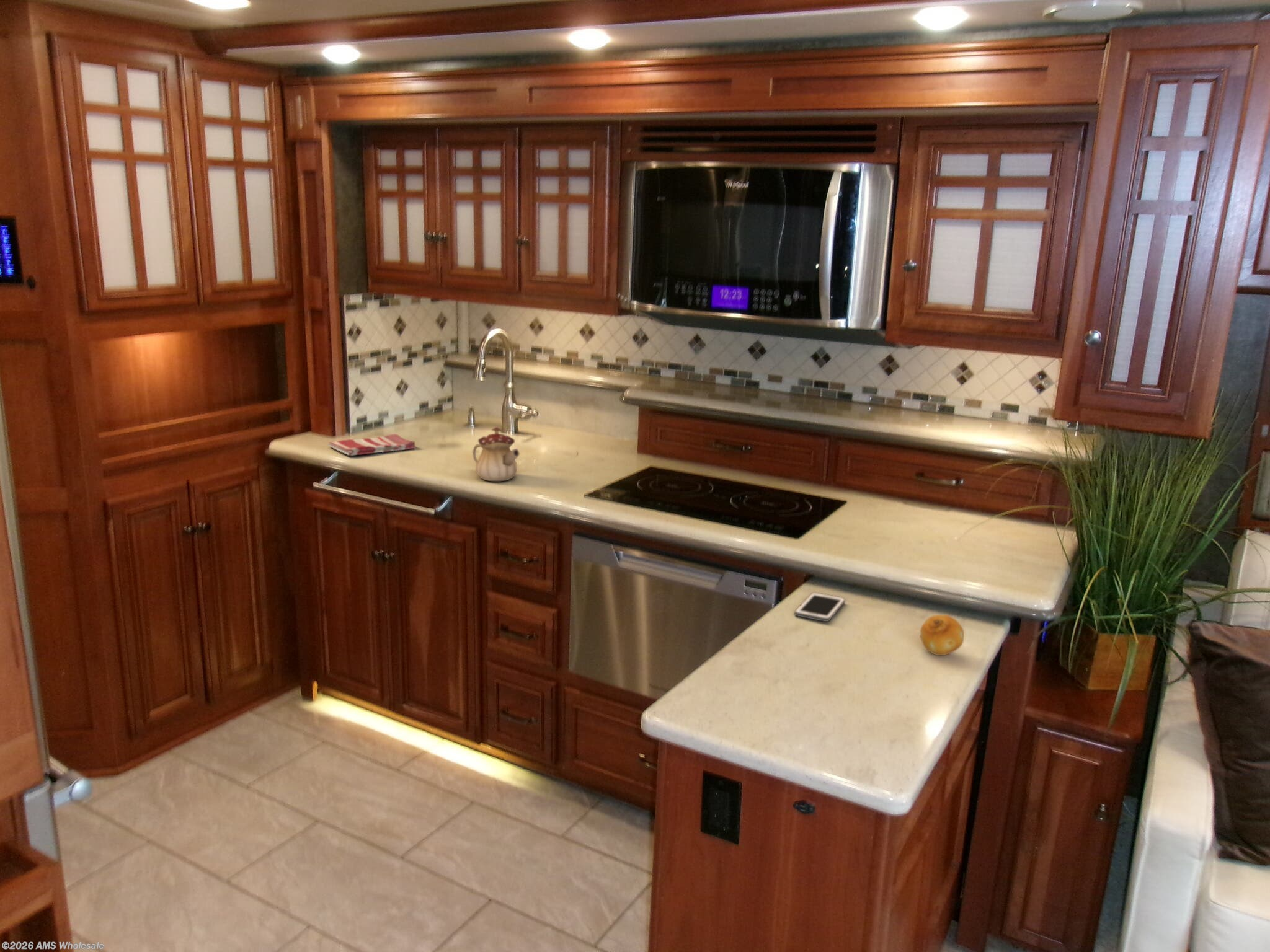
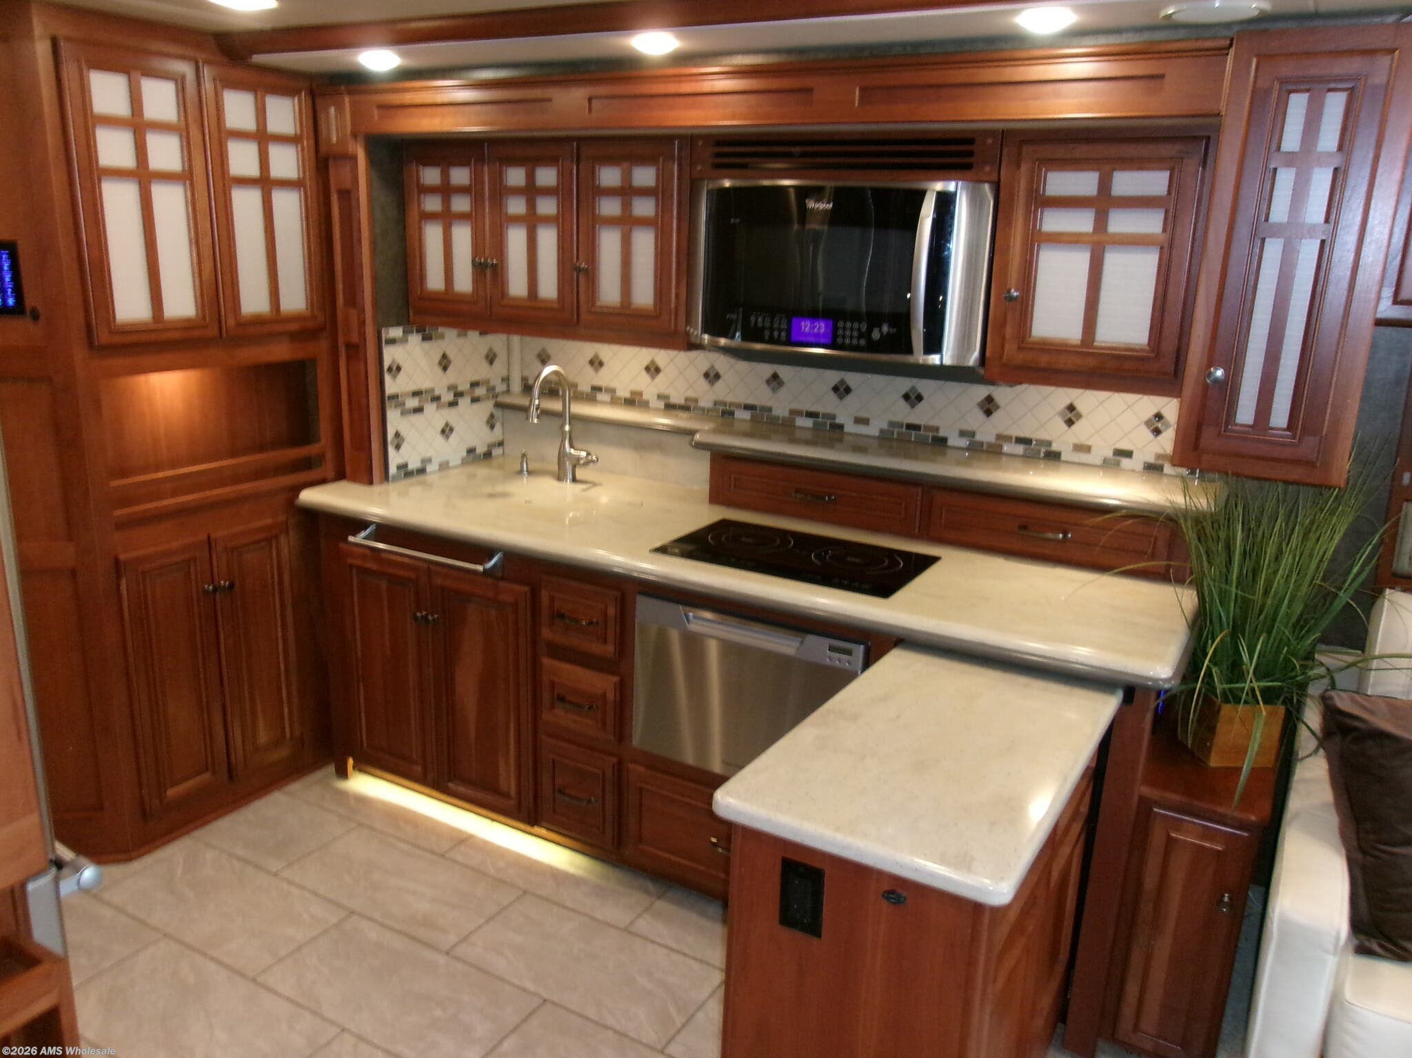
- cell phone (820, 607)
- fruit (941, 634)
- dish towel (372, 444)
- teapot (494, 452)
